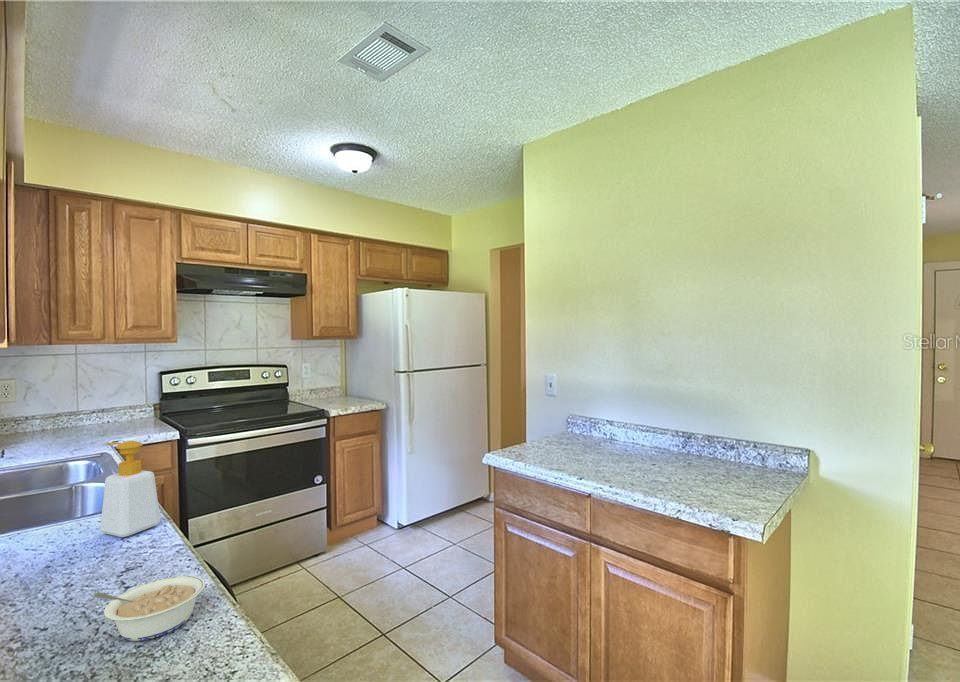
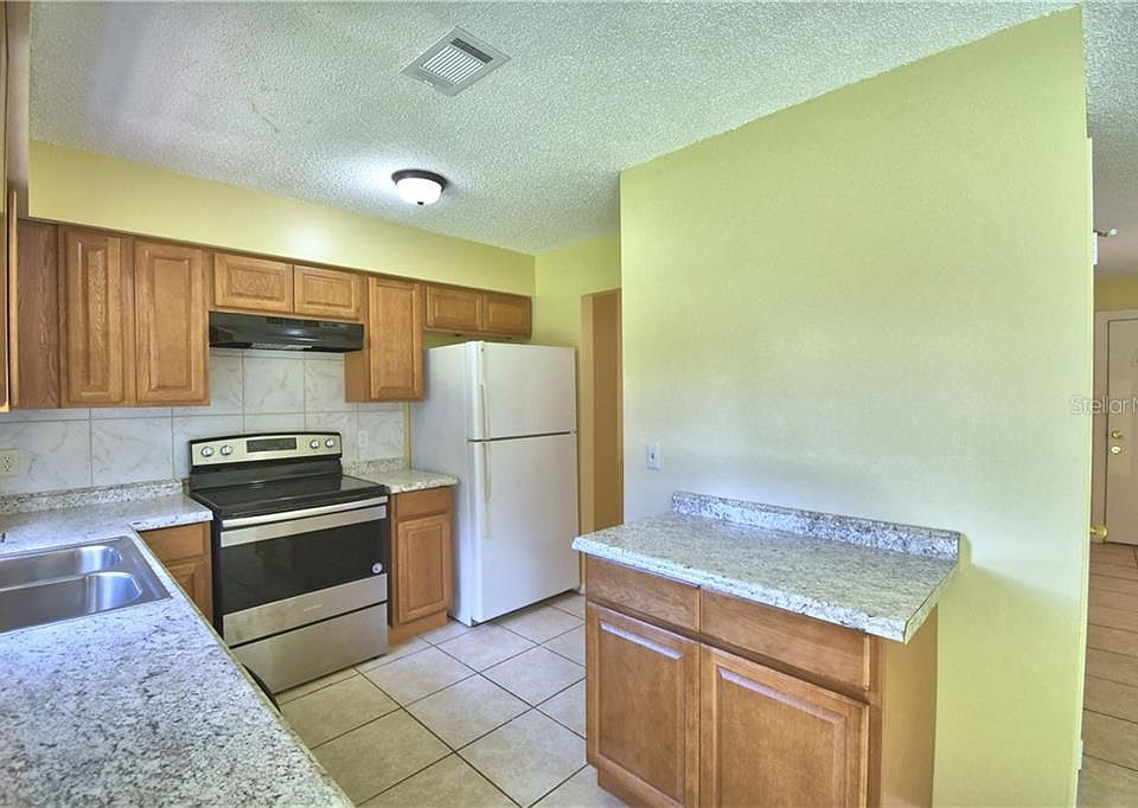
- soap bottle (124, 484)
- legume (153, 608)
